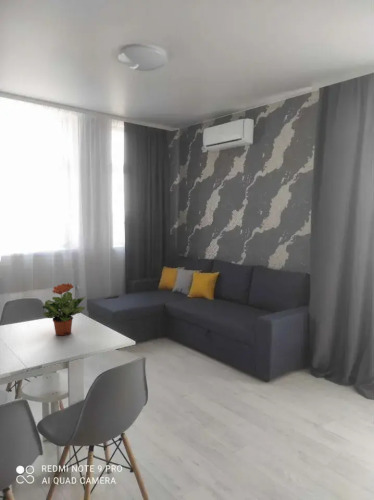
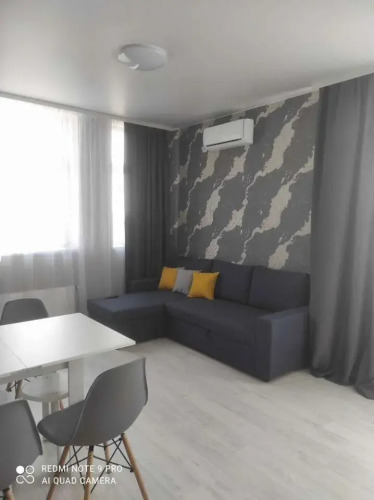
- potted plant (63, 308)
